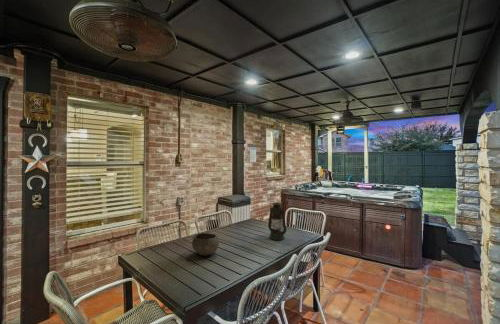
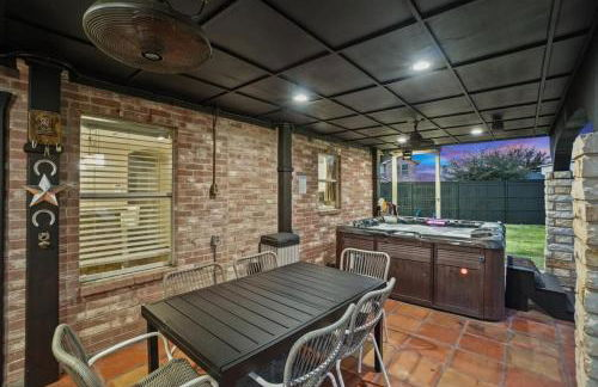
- bowl (205, 244)
- lantern (277, 219)
